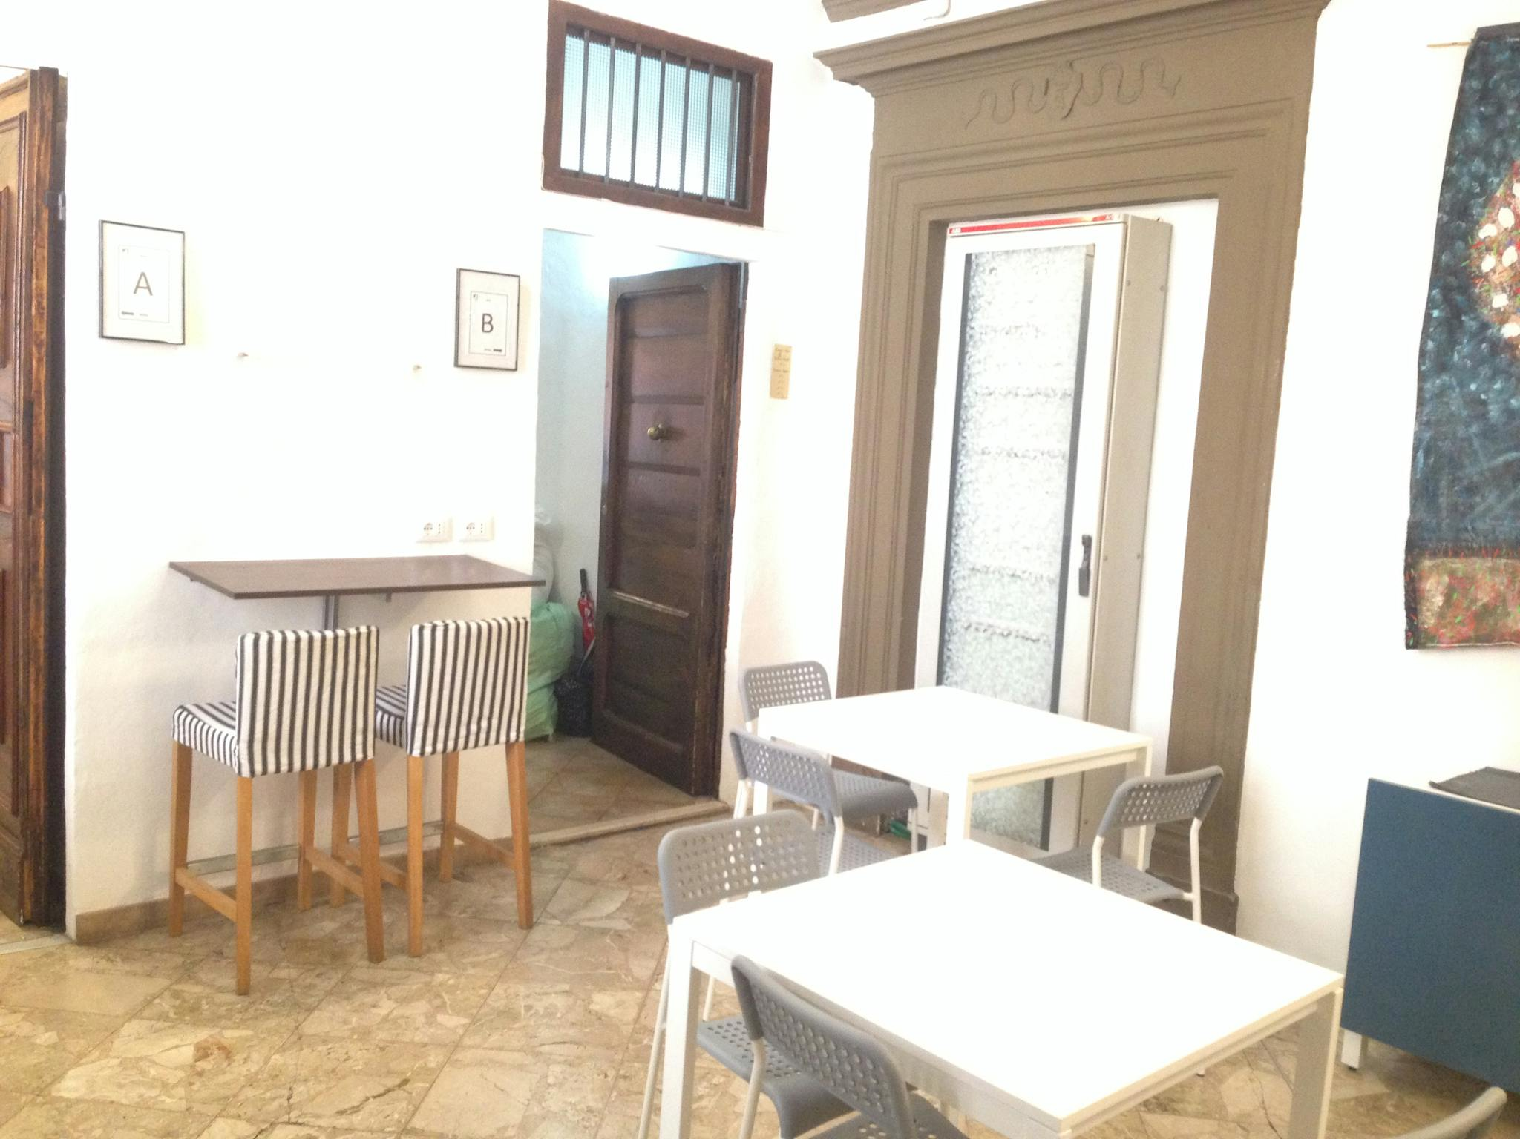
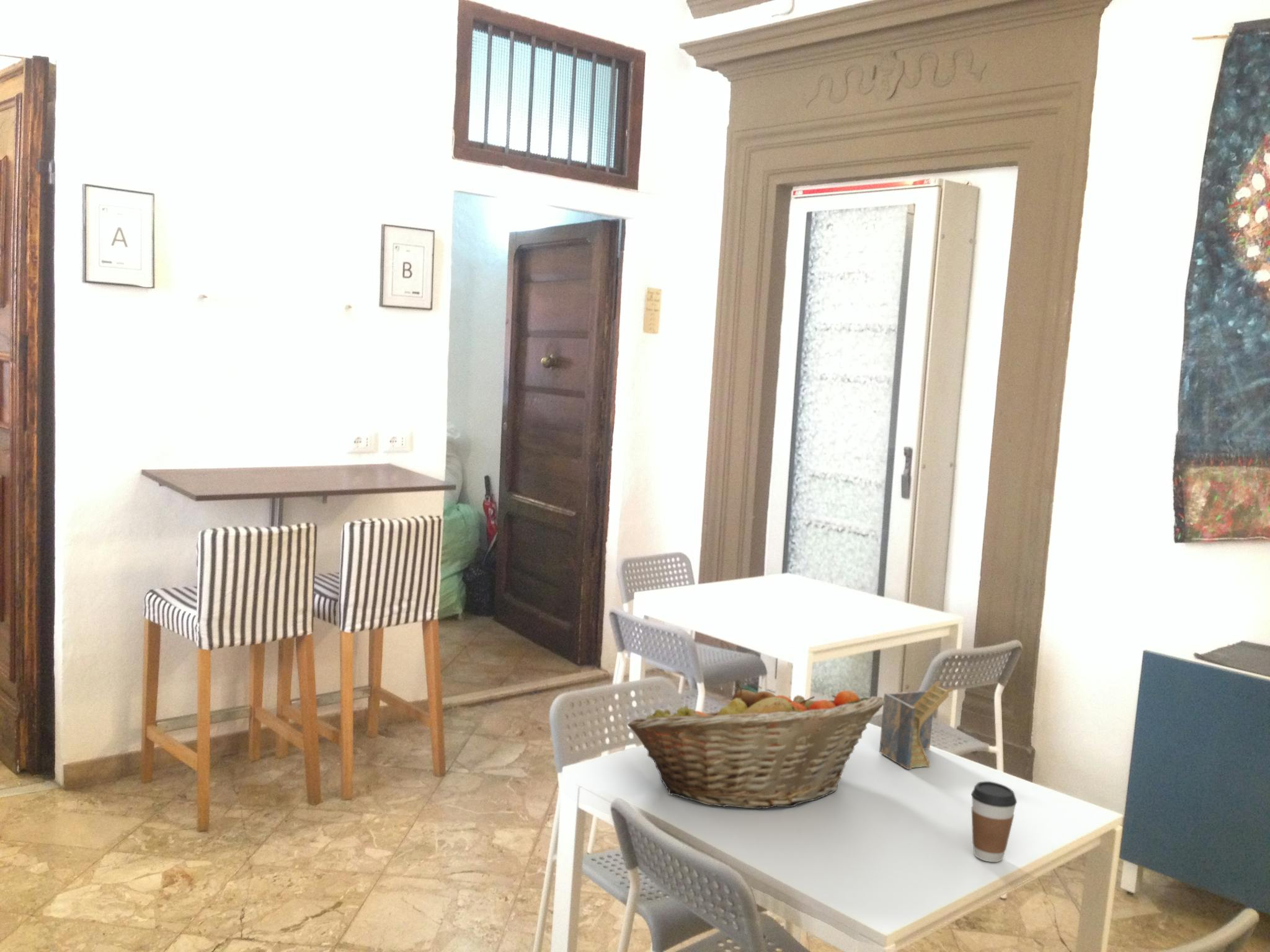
+ napkin holder (922, 723)
+ coffee cup (991, 822)
+ fruit basket (756, 733)
